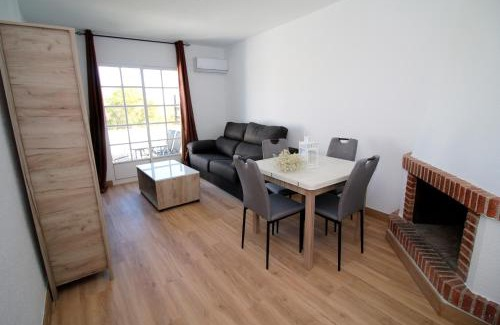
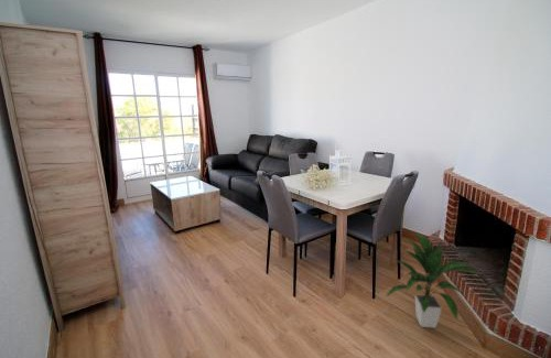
+ indoor plant (425, 280)
